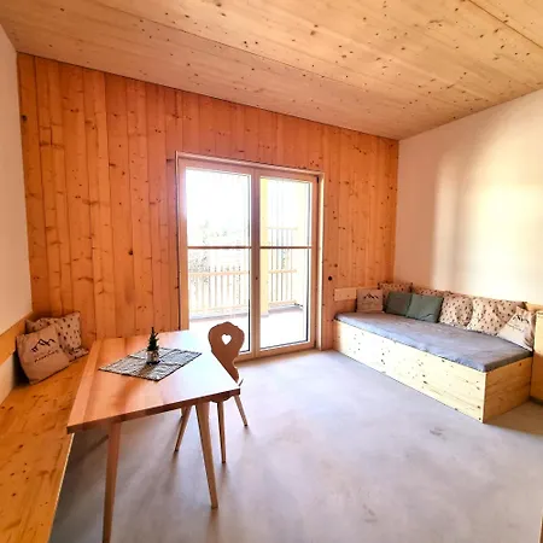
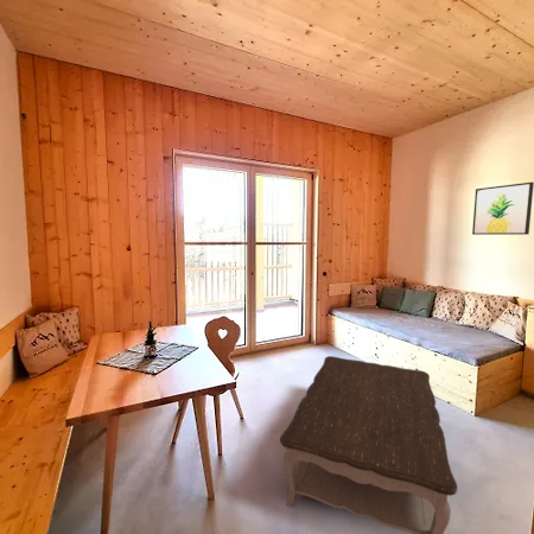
+ coffee table (367, 426)
+ wall art (500, 210)
